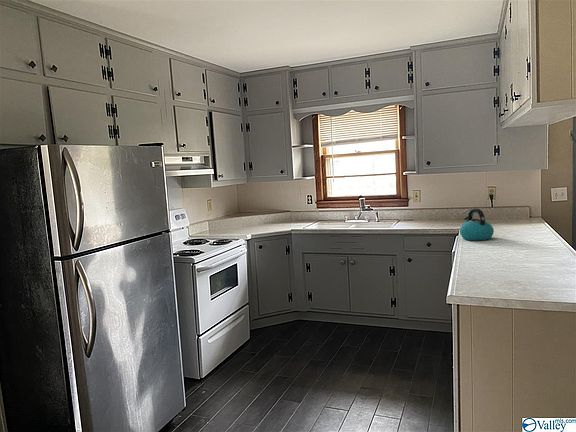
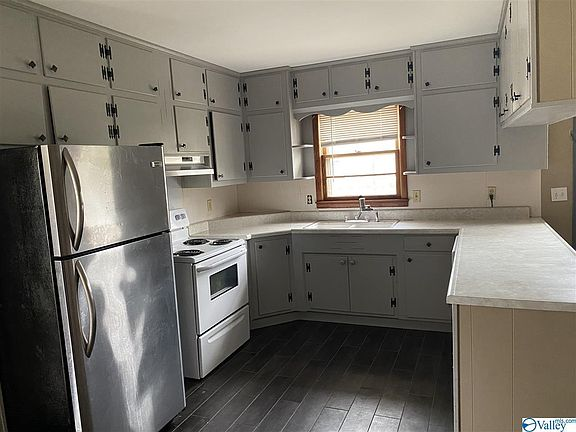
- kettle (475, 223)
